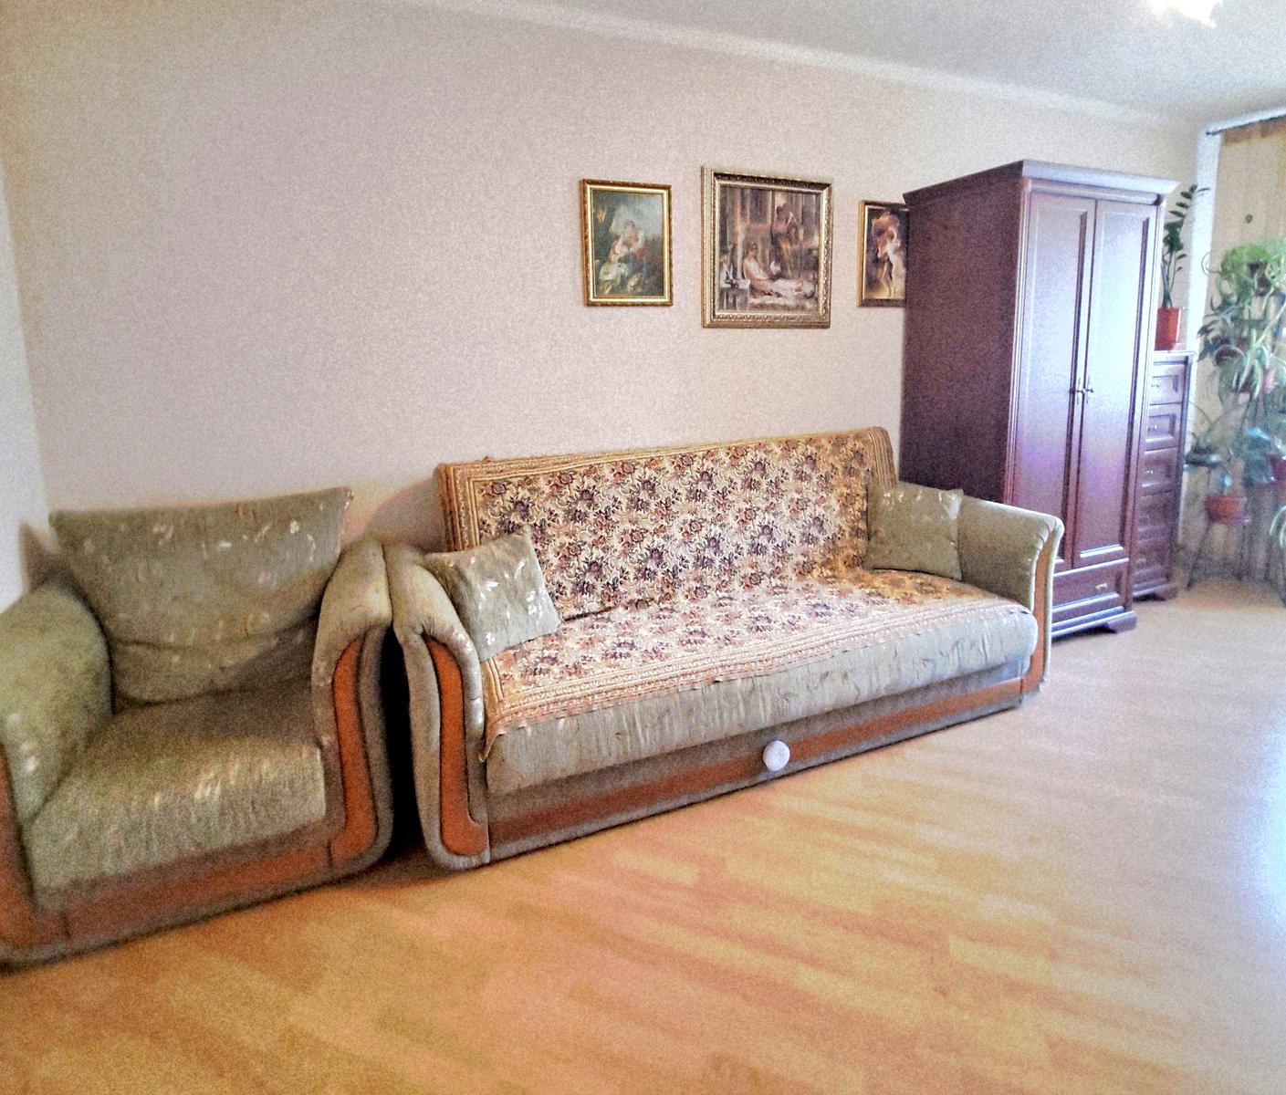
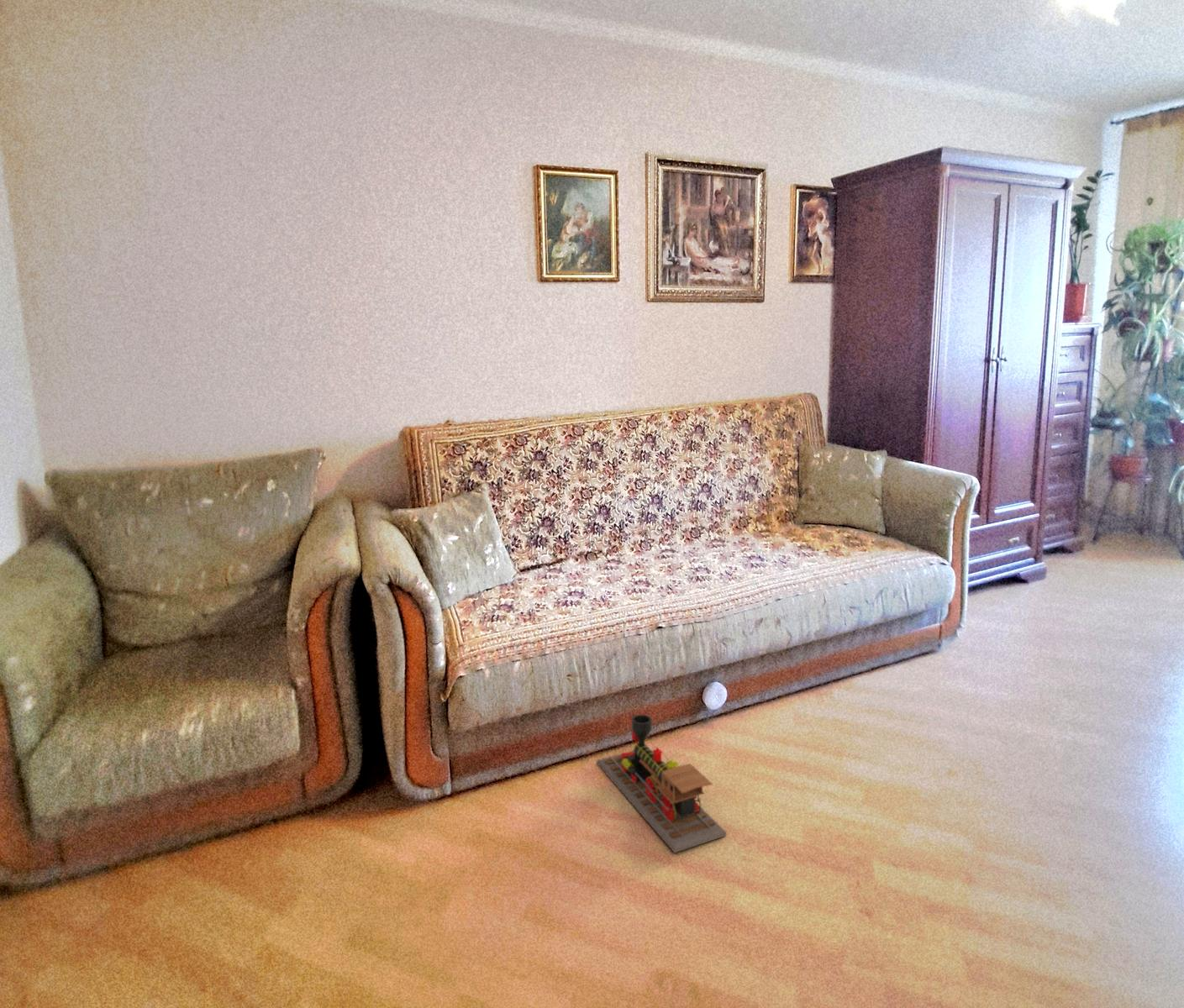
+ toy train (656, 764)
